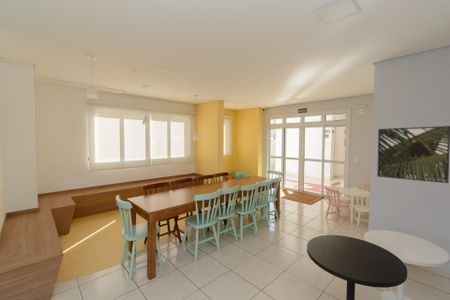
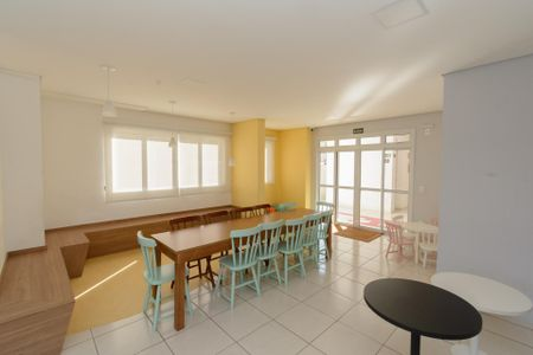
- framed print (410, 153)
